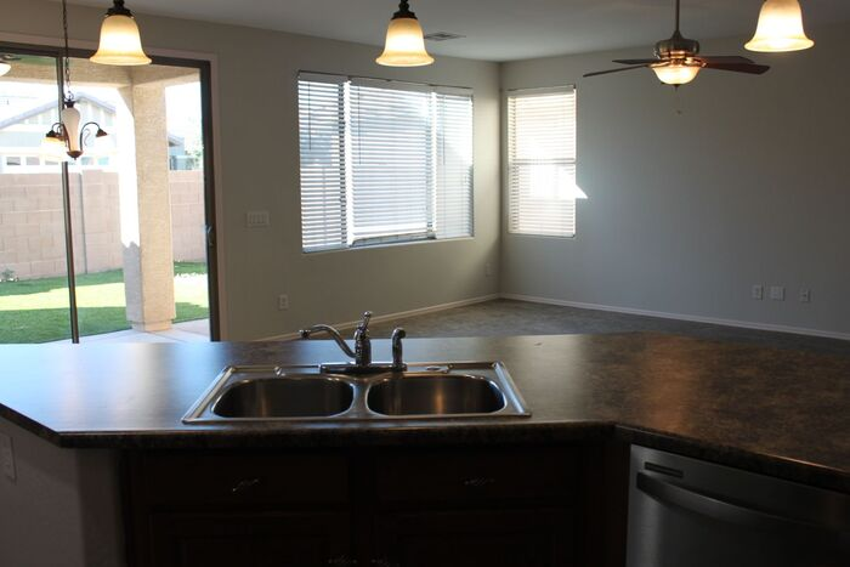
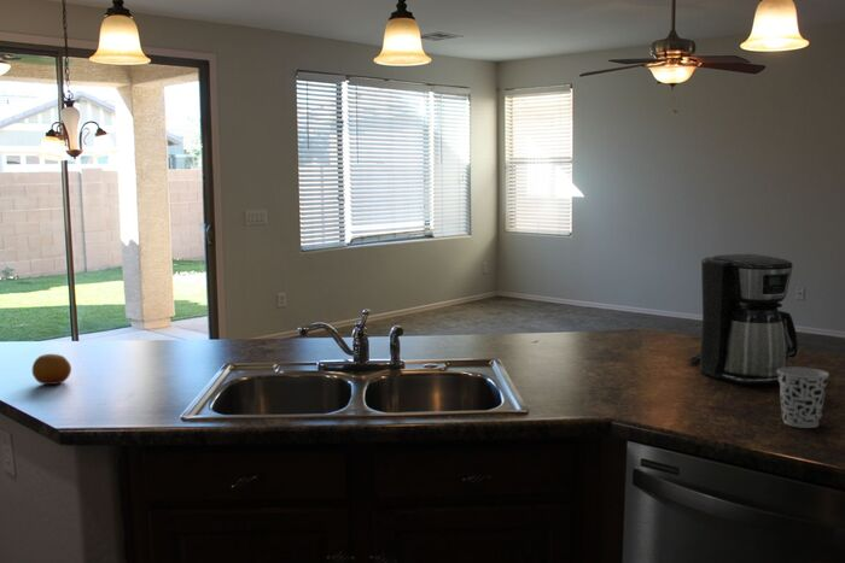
+ coffee maker (745, 313)
+ cup (802, 397)
+ fruit (51, 369)
